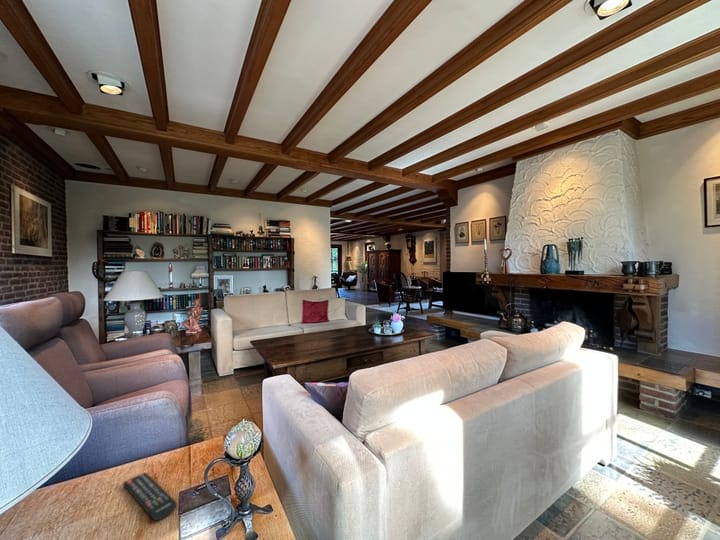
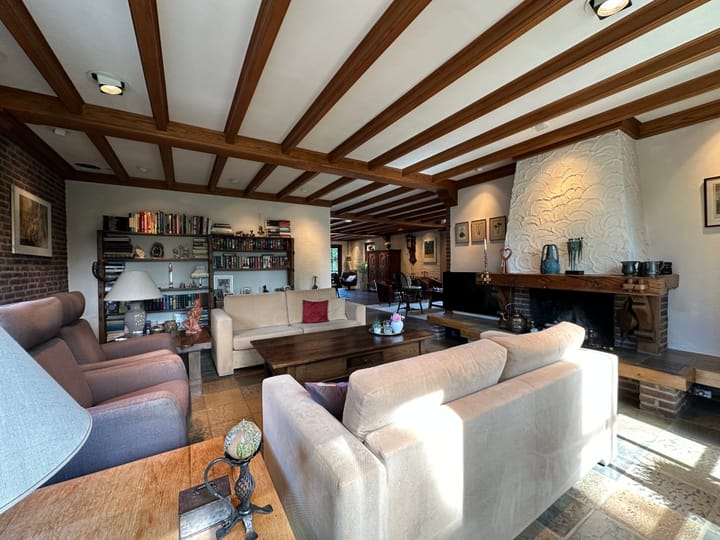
- remote control (148, 494)
